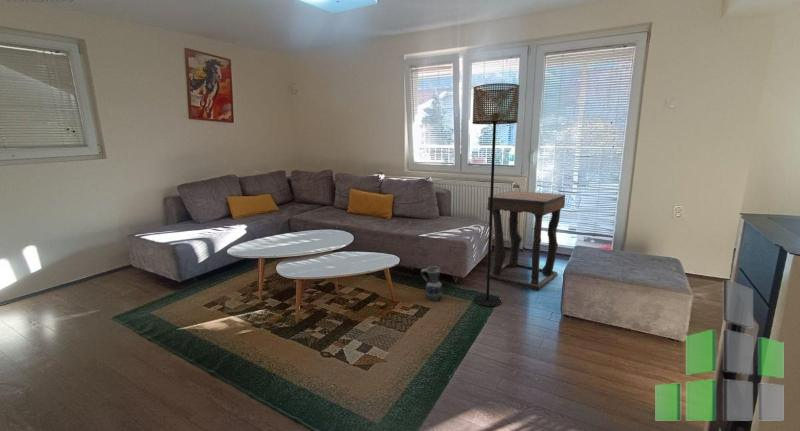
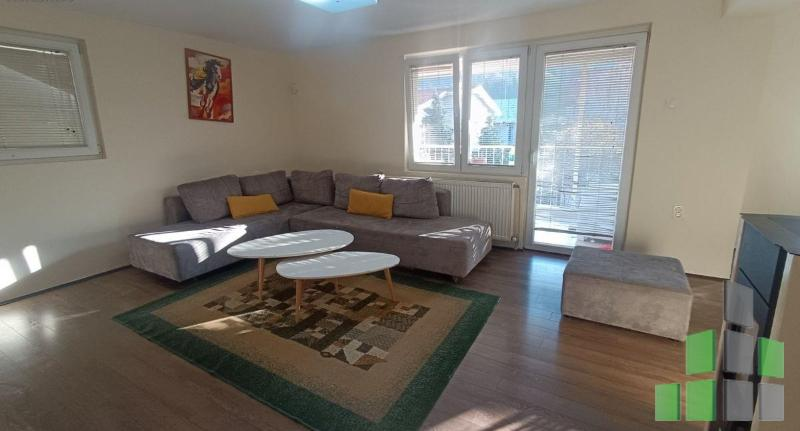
- ceramic jug (431, 282)
- floor lamp (491, 199)
- side table (521, 238)
